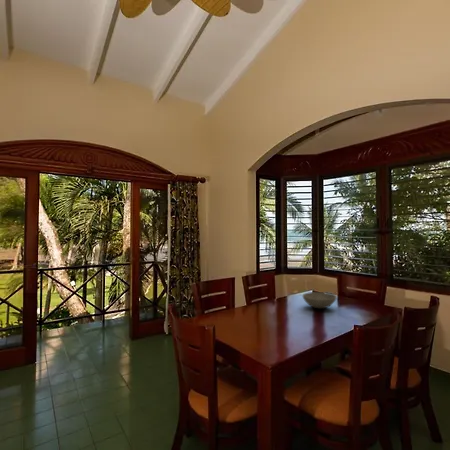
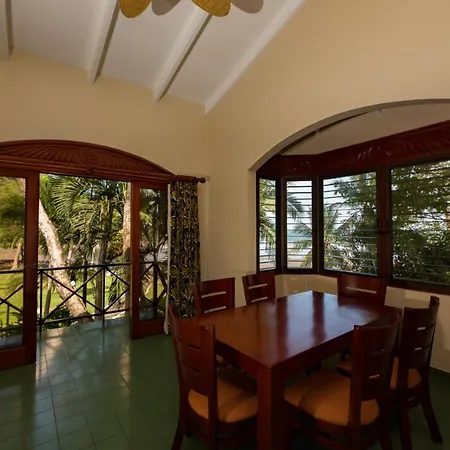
- bowl (319, 301)
